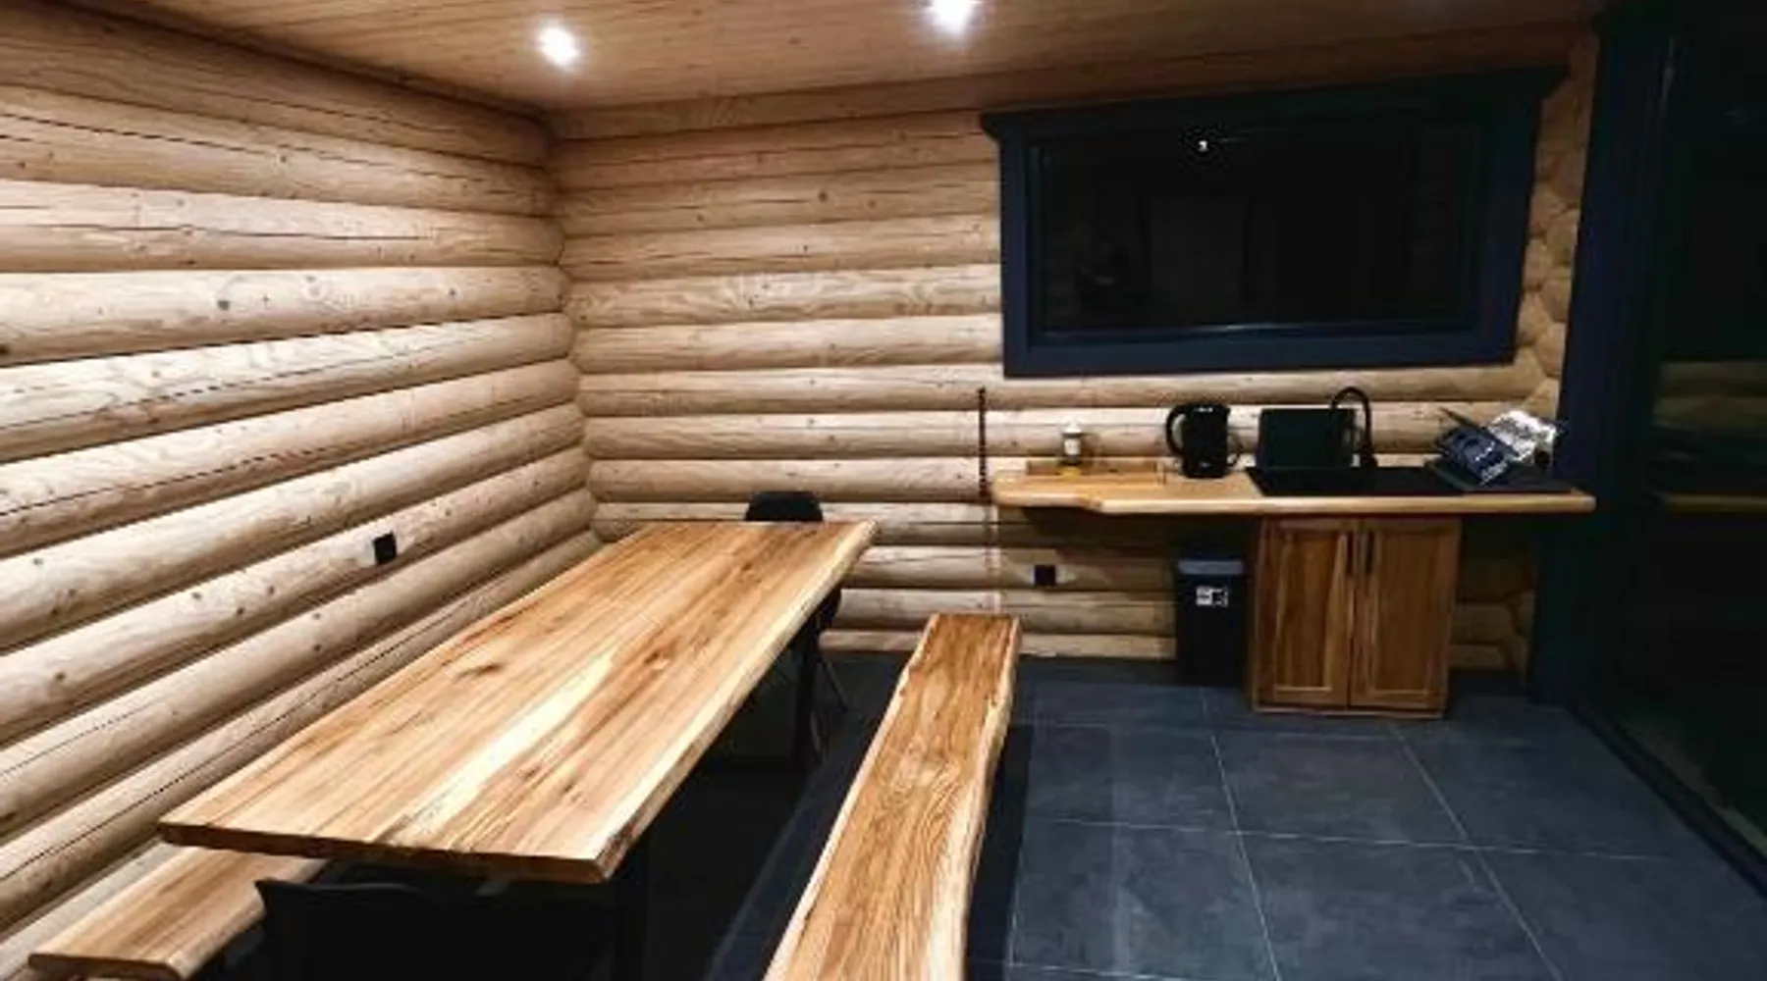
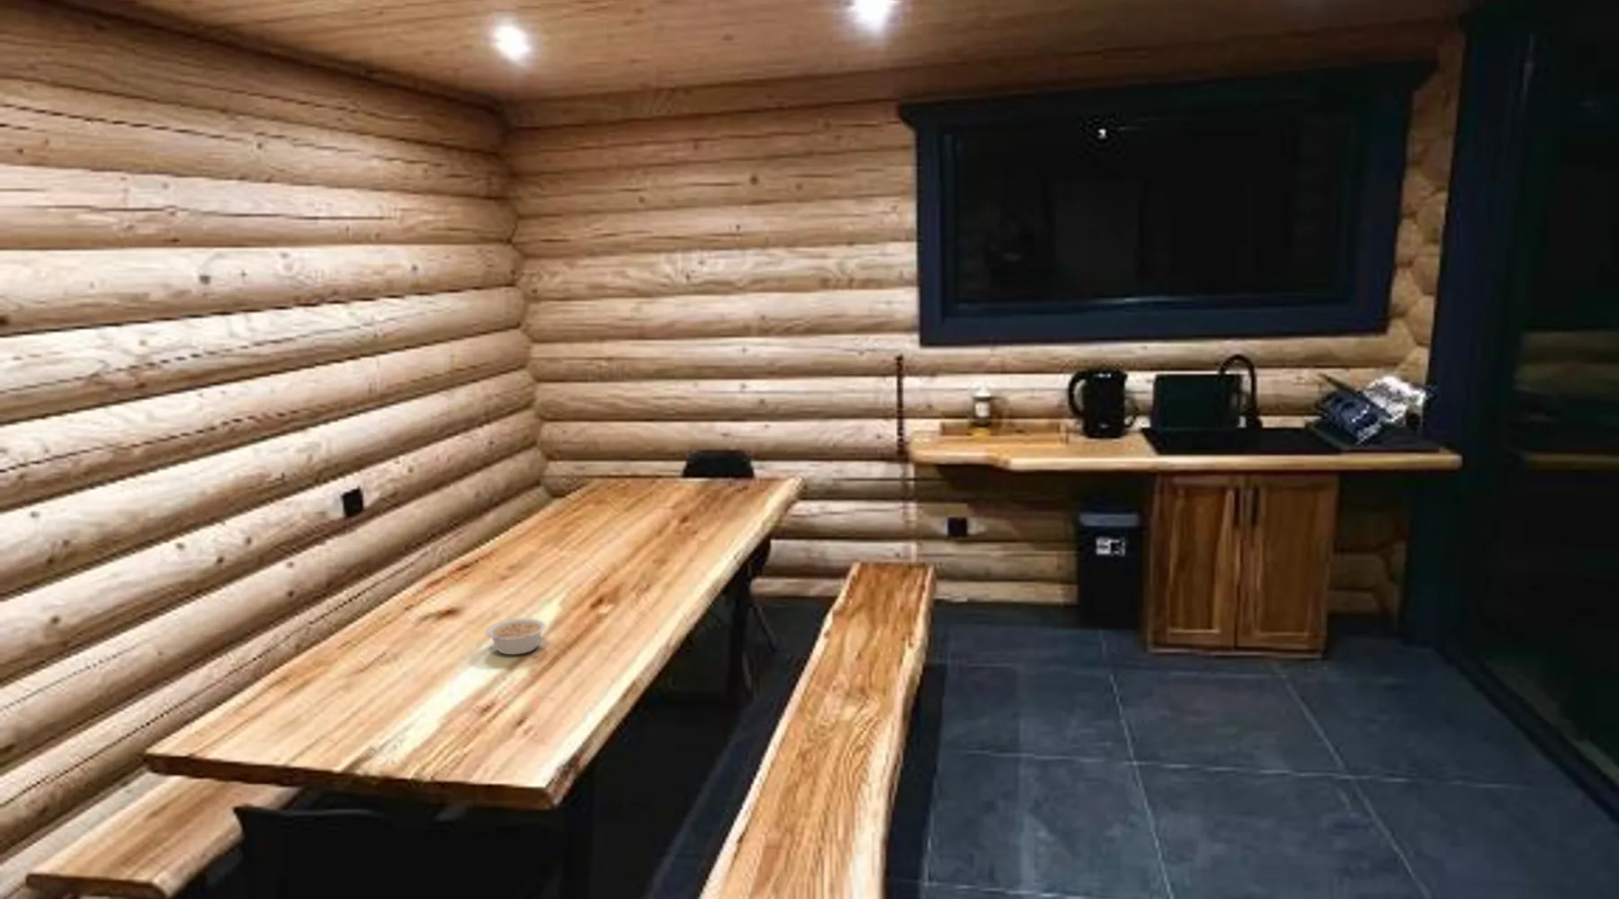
+ legume (519, 636)
